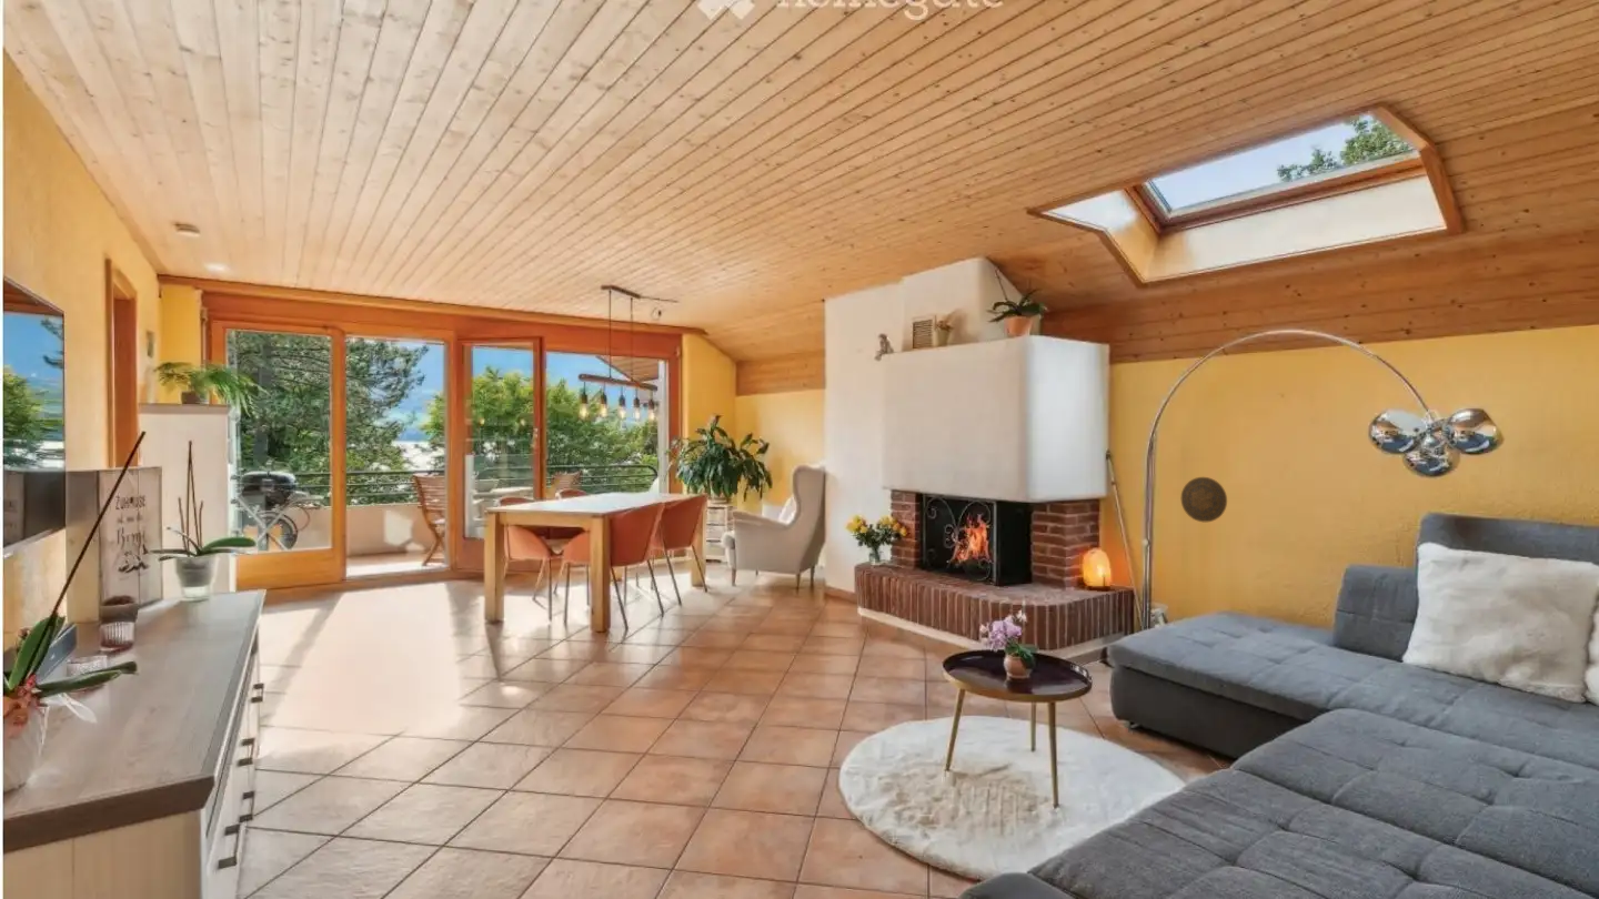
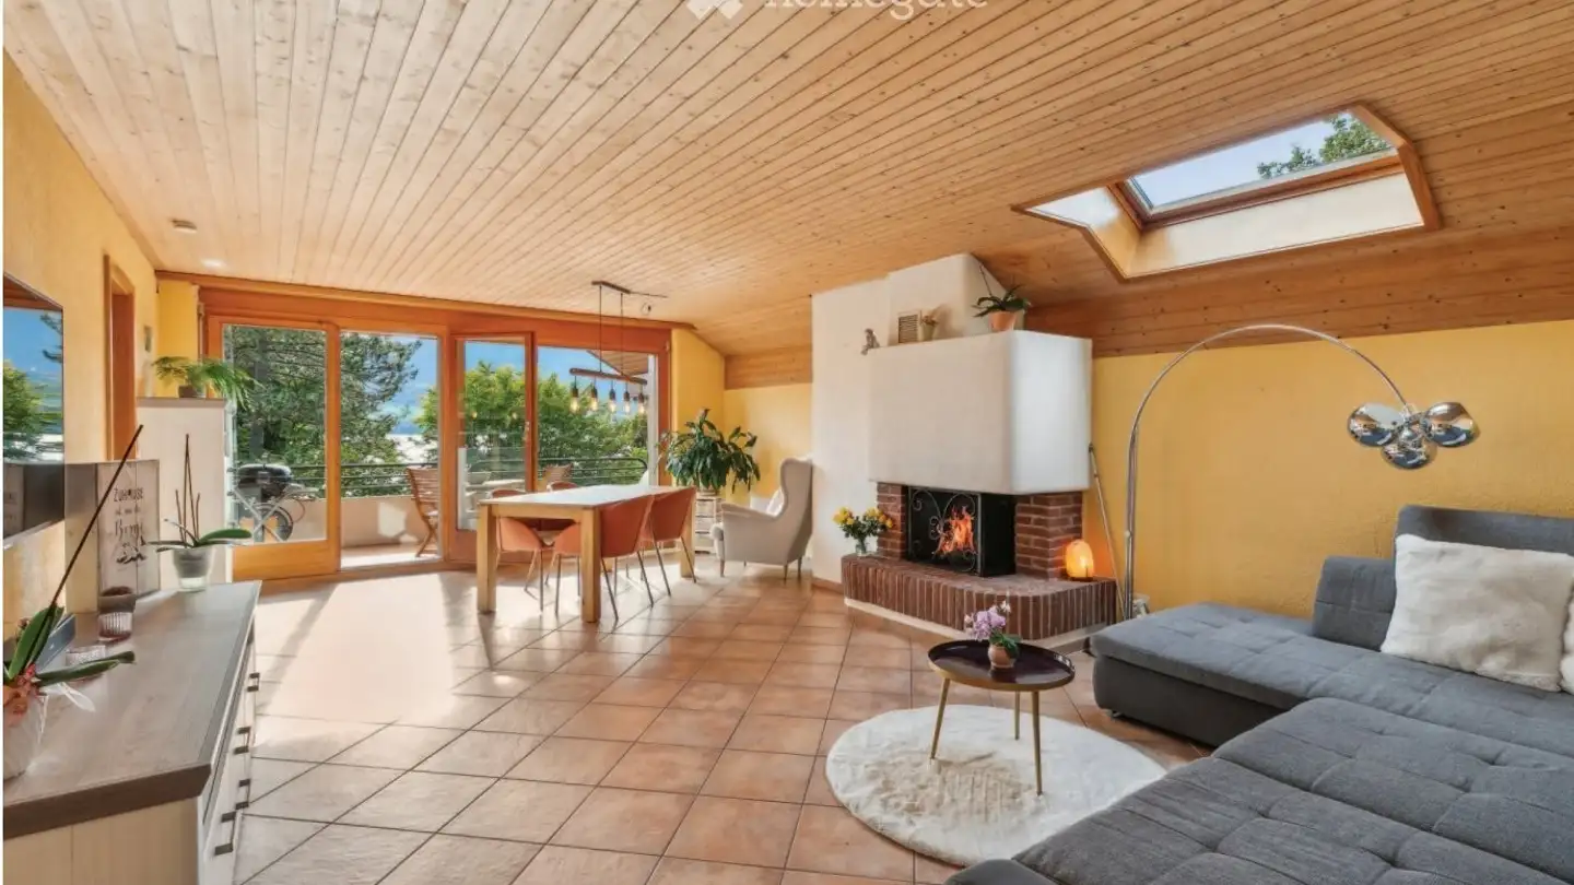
- decorative plate (1203, 499)
